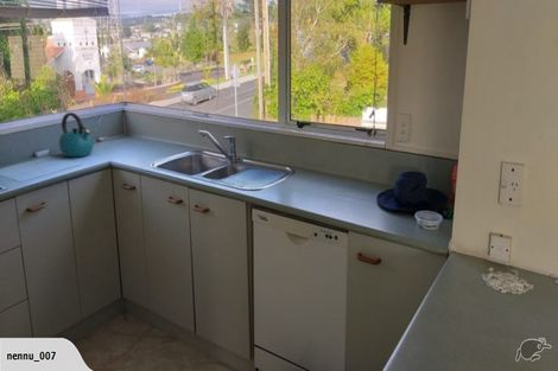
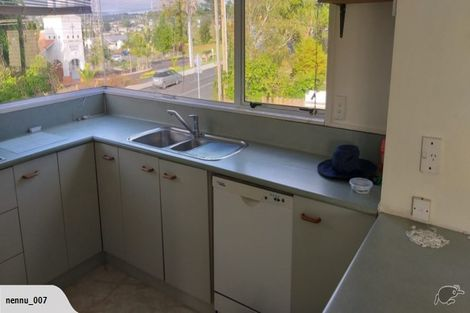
- kettle (76, 134)
